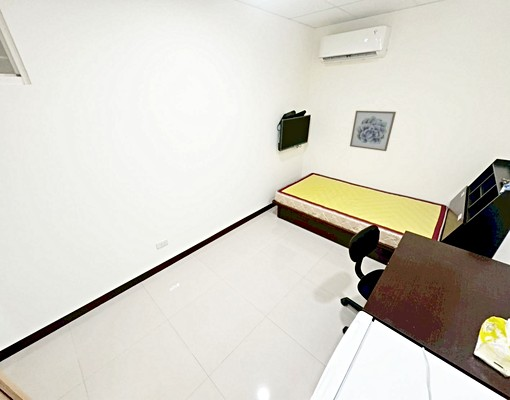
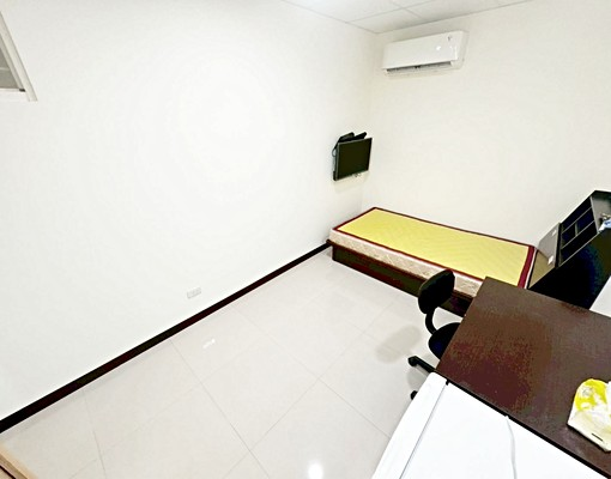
- wall art (370, 130)
